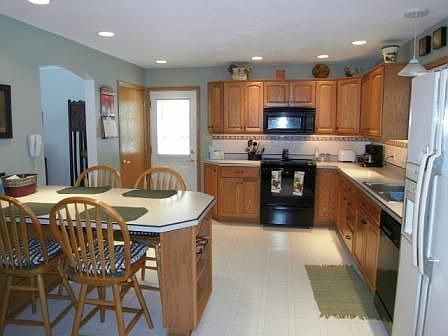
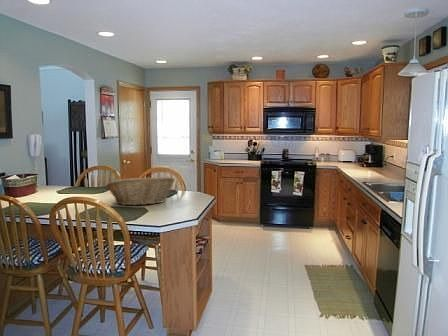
+ fruit basket (141, 188)
